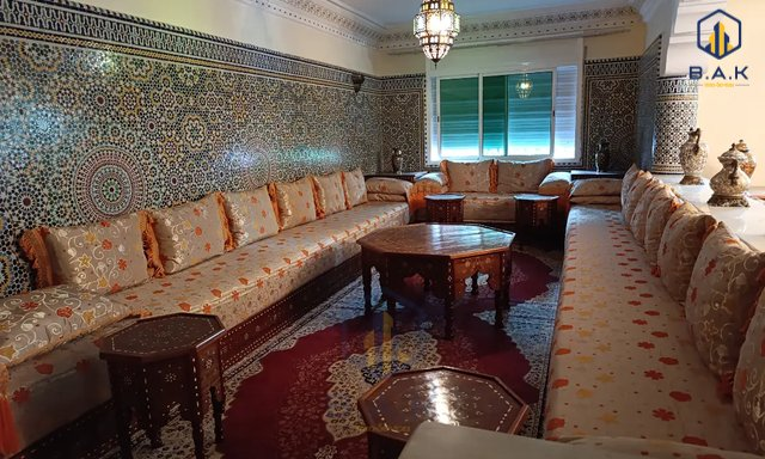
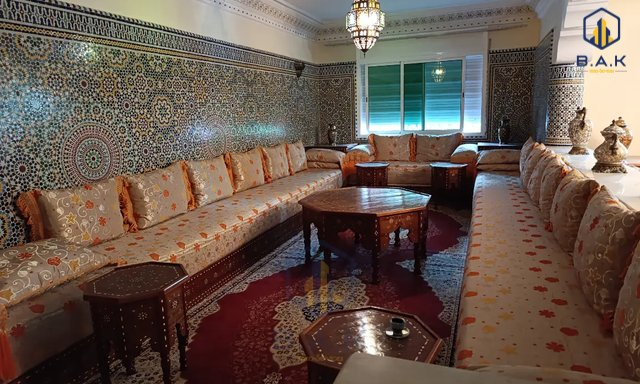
+ teacup (397, 326)
